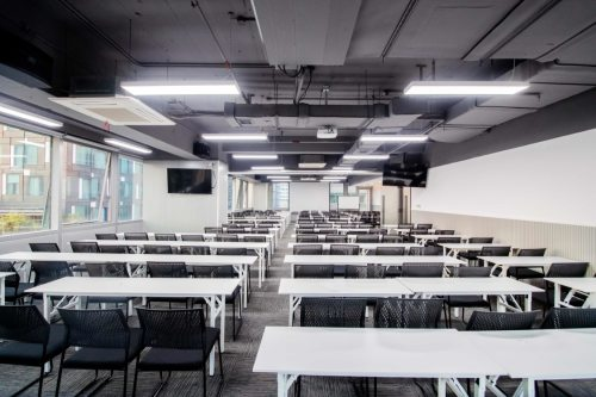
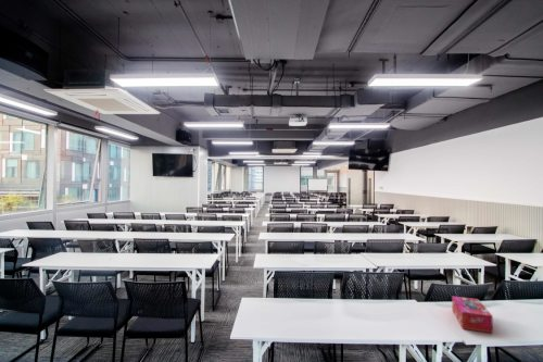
+ tissue box (470, 312)
